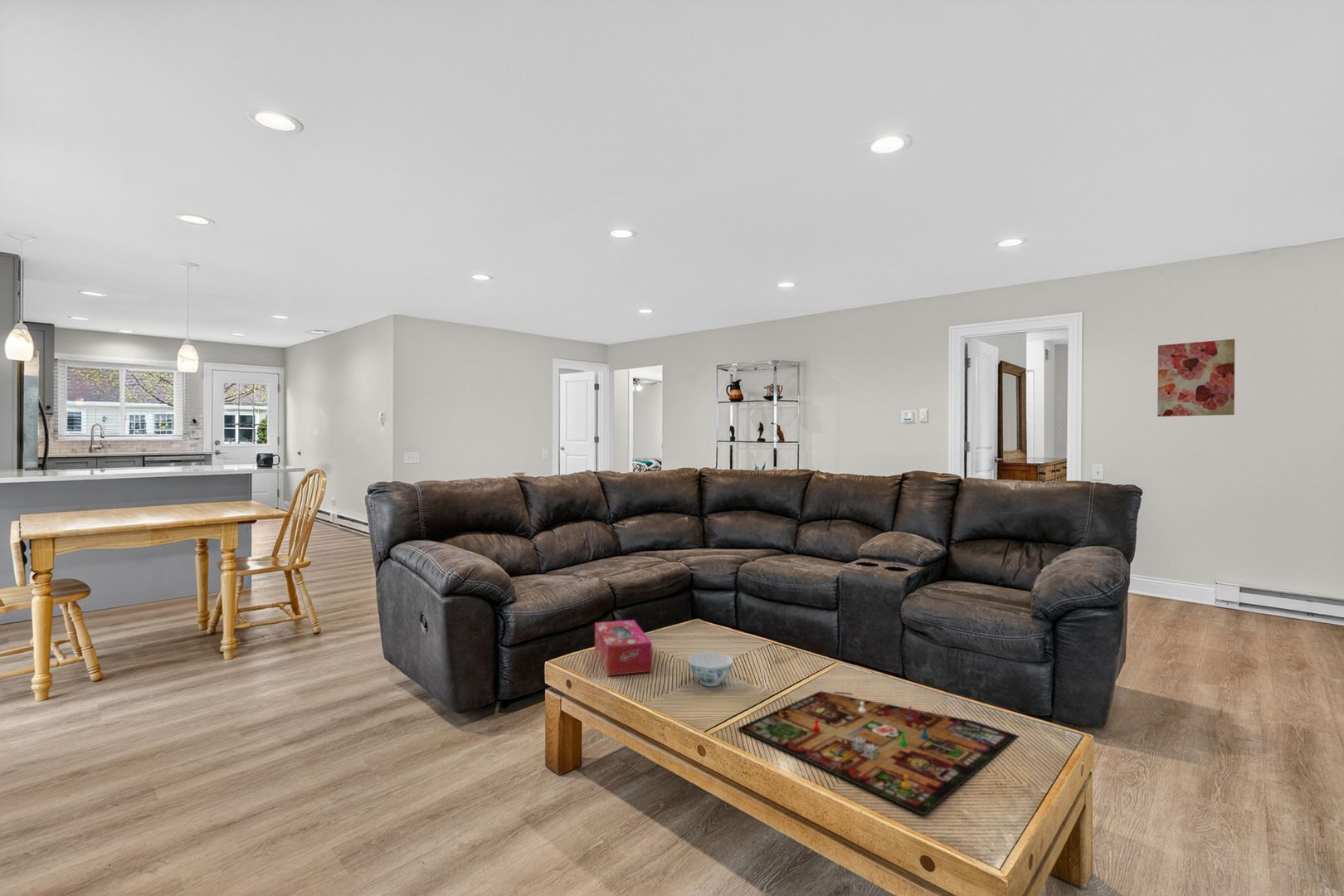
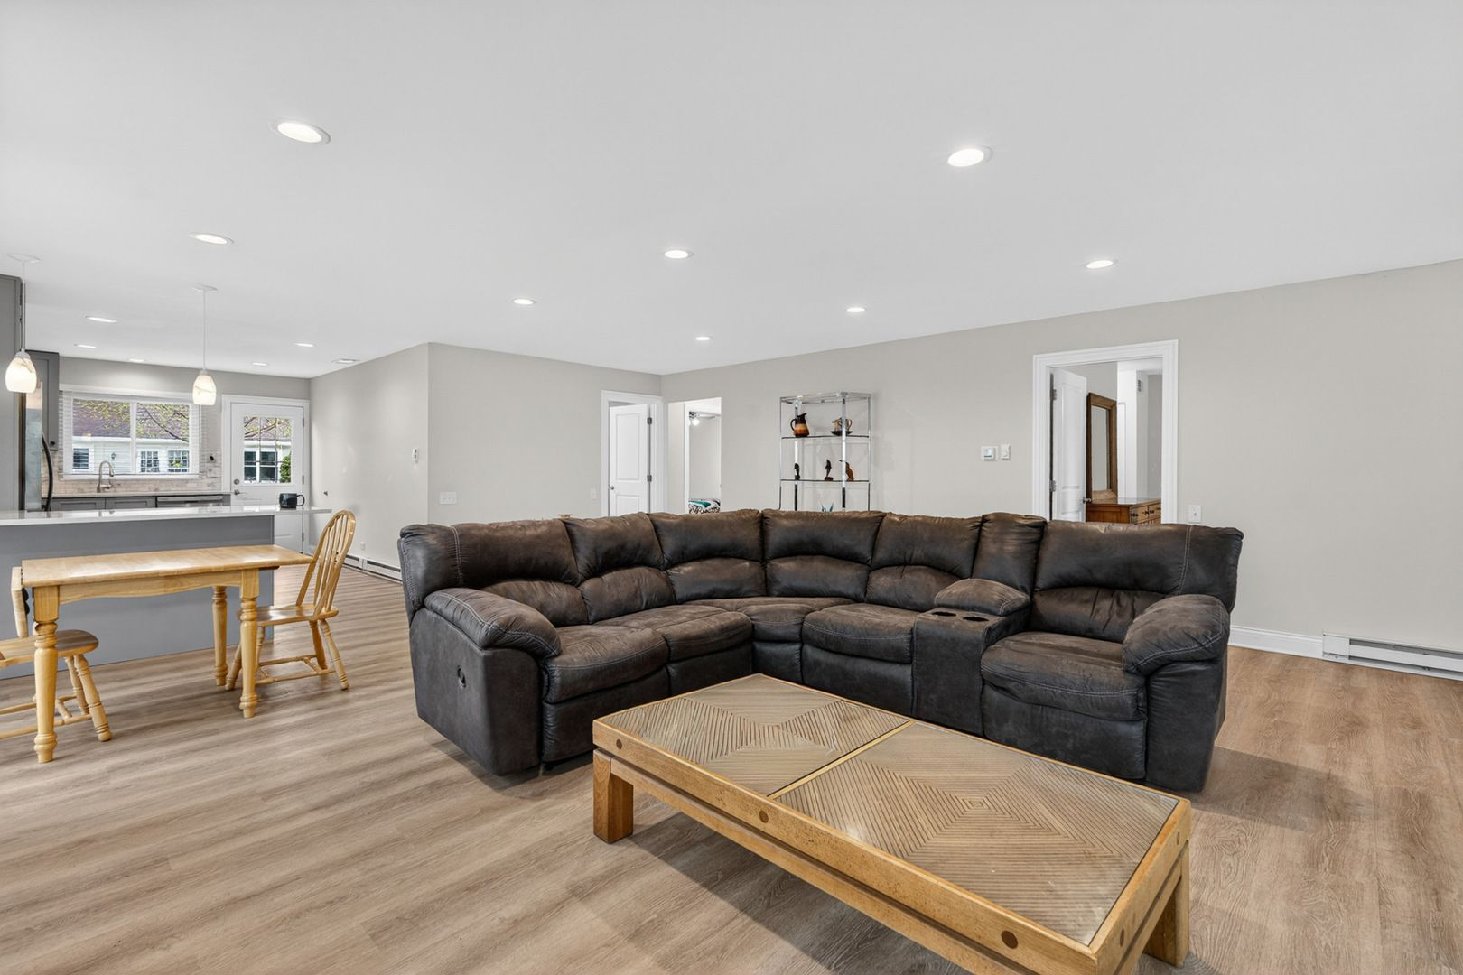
- gameboard (876, 725)
- chinaware (710, 670)
- wall art (1195, 378)
- tissue box (621, 645)
